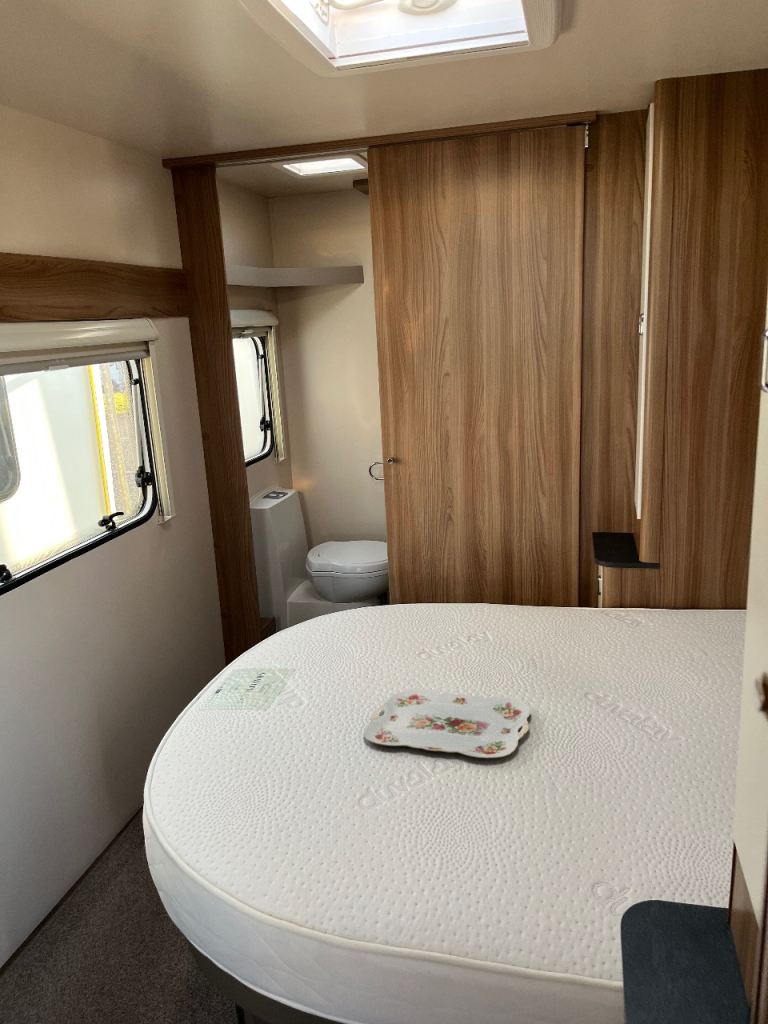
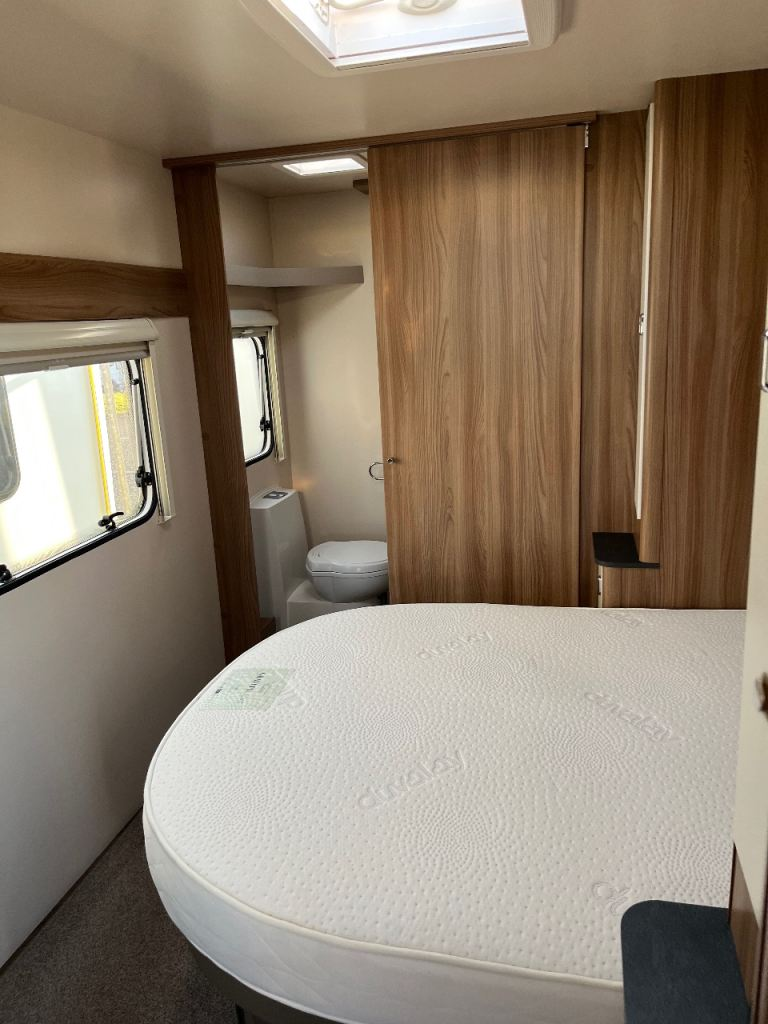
- serving tray (448, 722)
